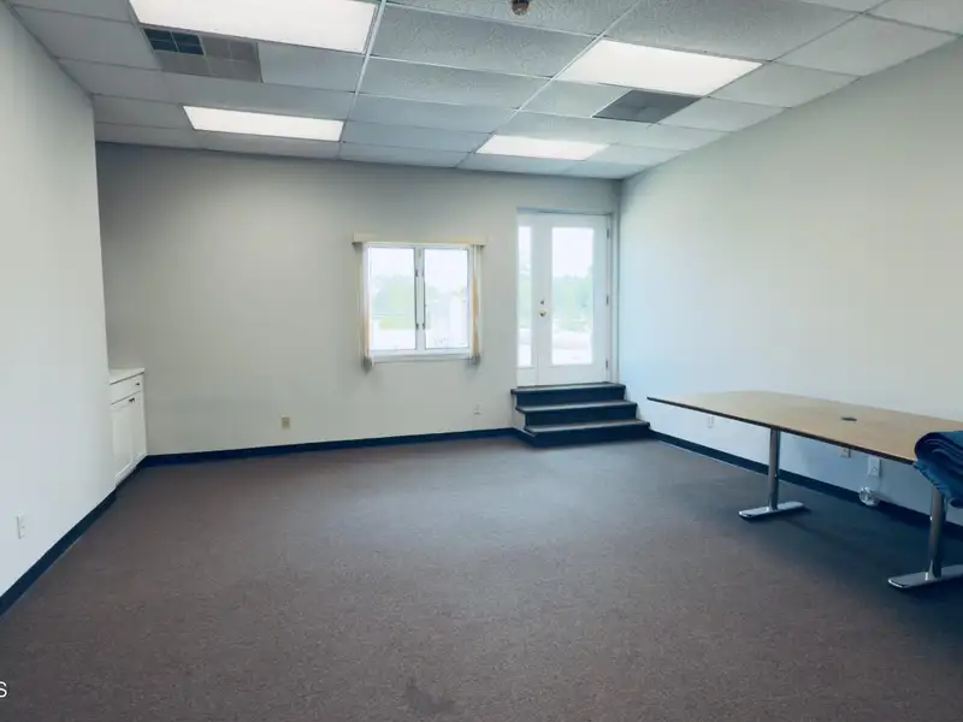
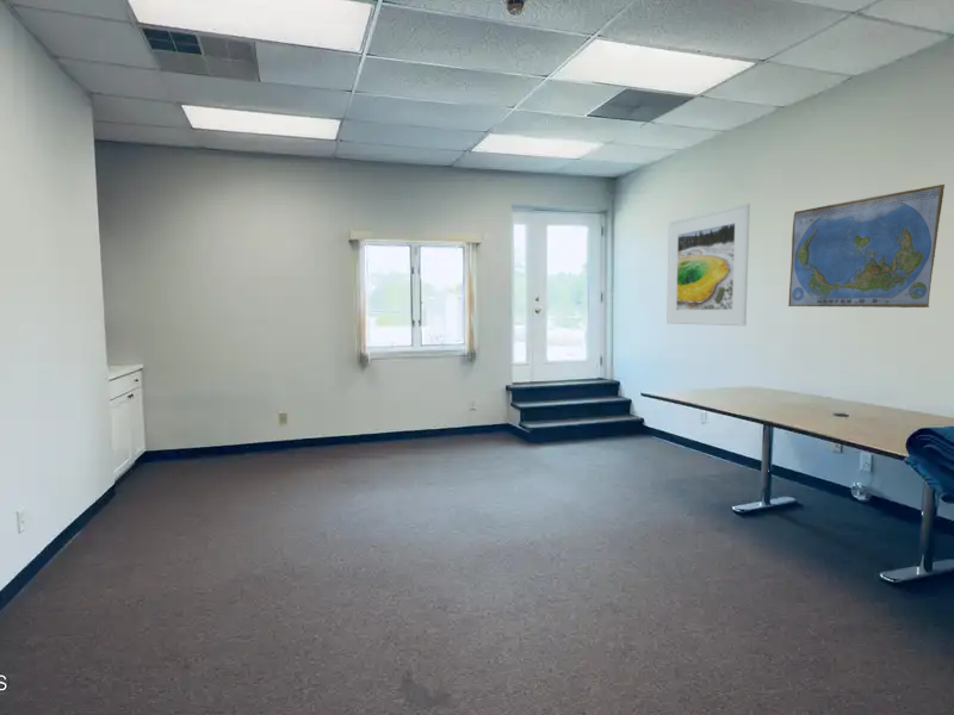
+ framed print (704, 269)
+ world map (855, 254)
